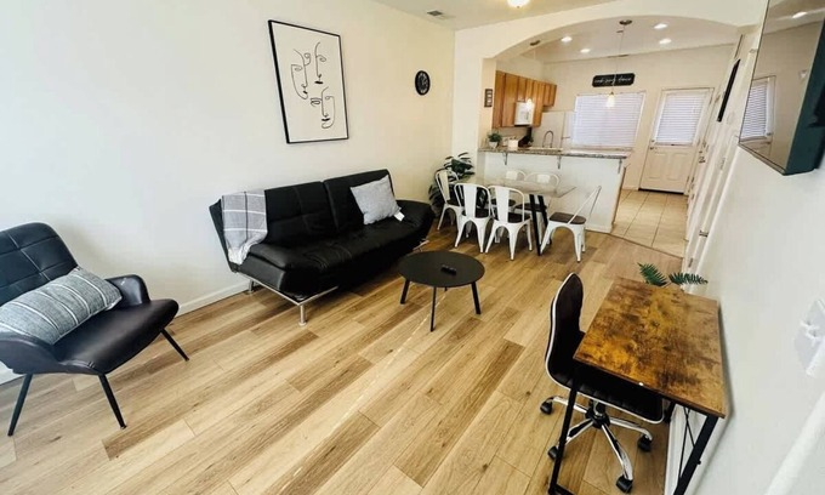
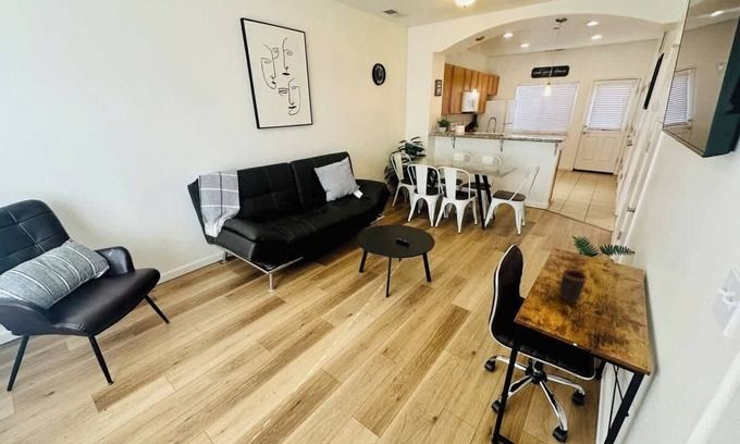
+ mug (569, 287)
